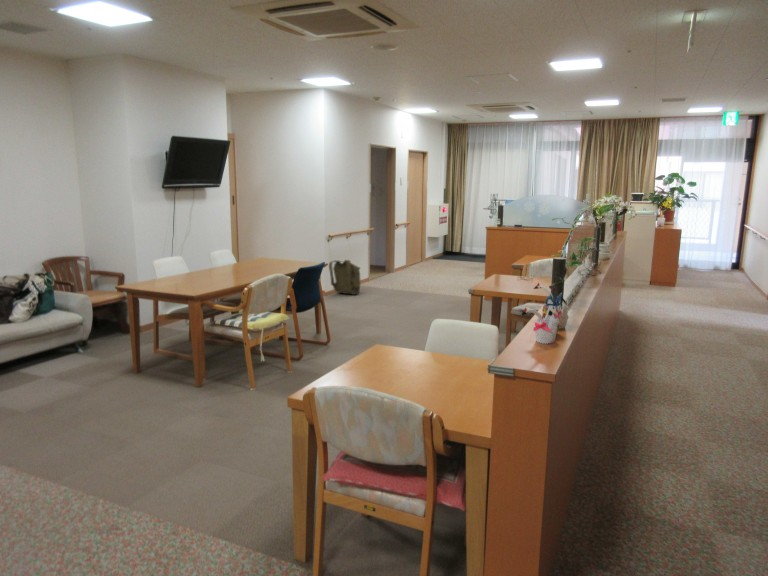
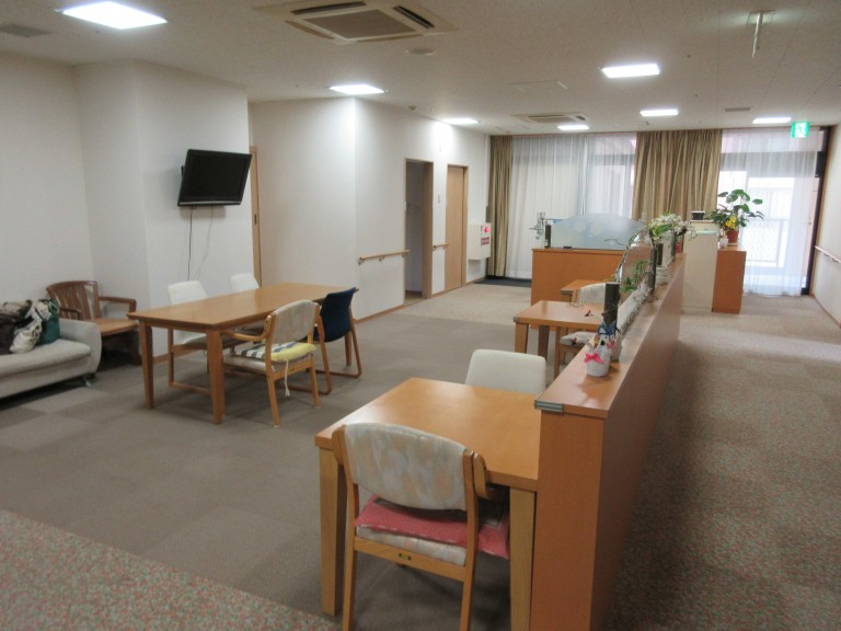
- backpack (344, 276)
